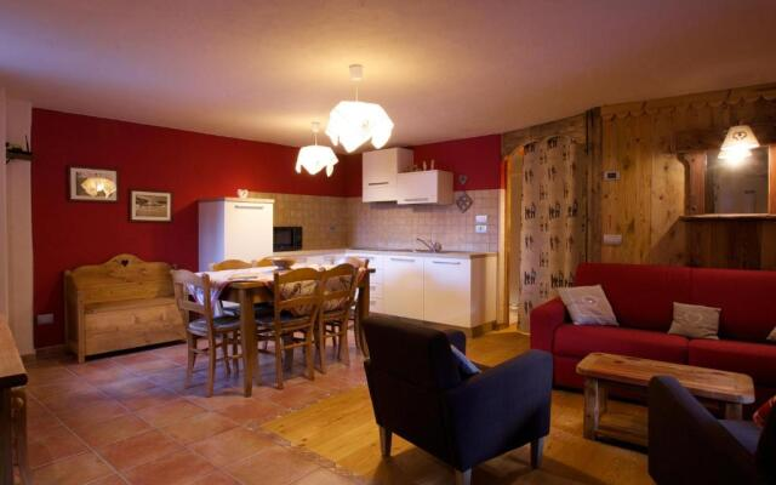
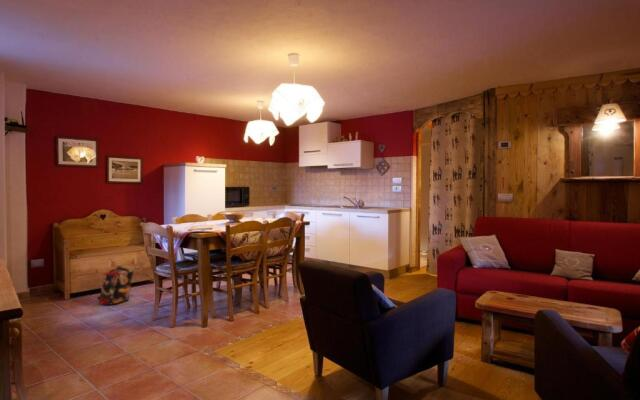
+ backpack (115, 284)
